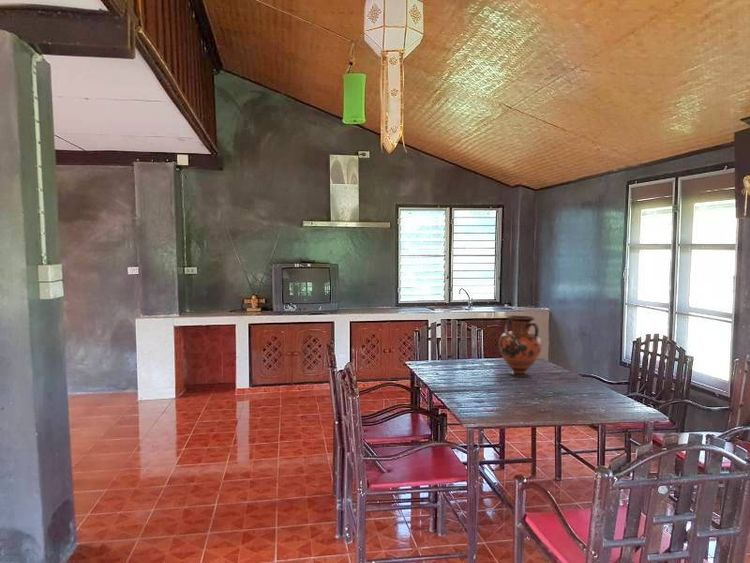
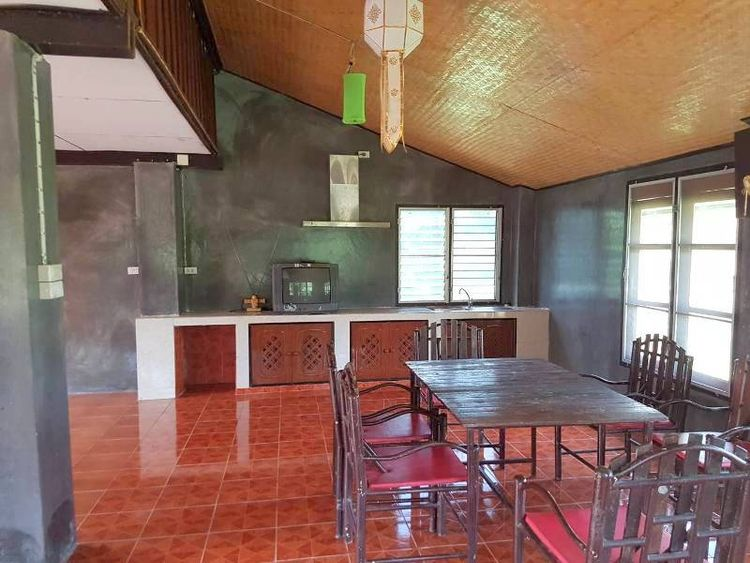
- vase (519, 345)
